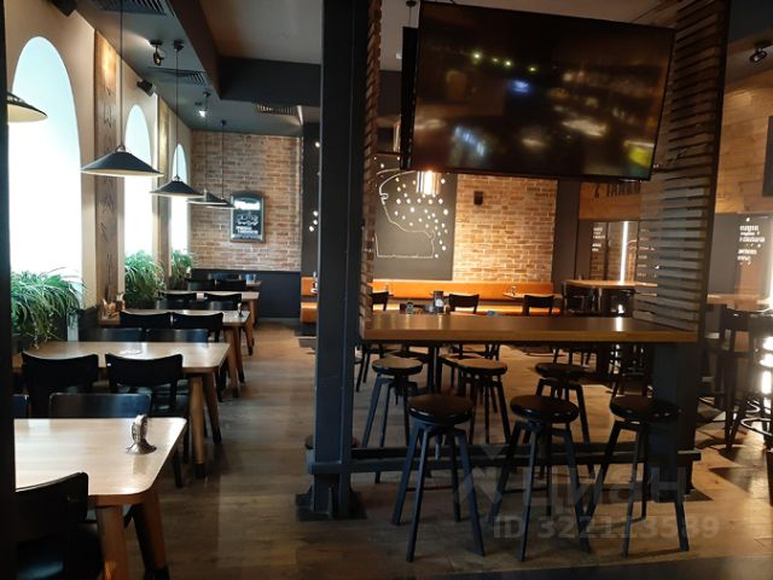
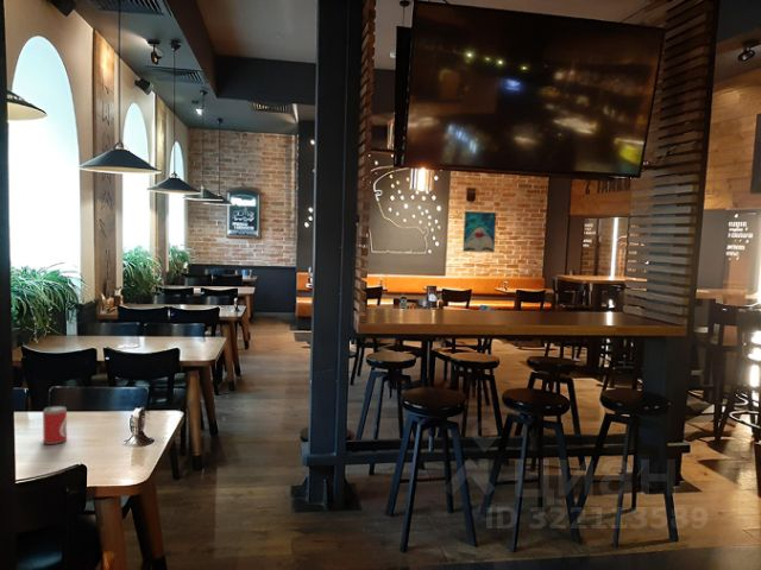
+ beer can (55, 424)
+ wall art (479, 232)
